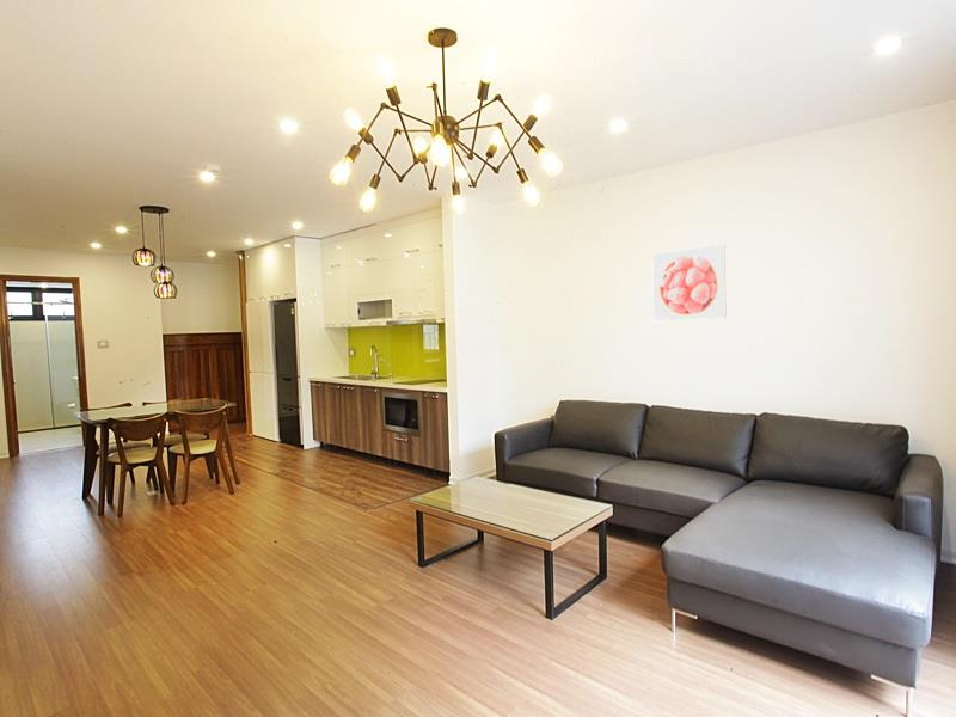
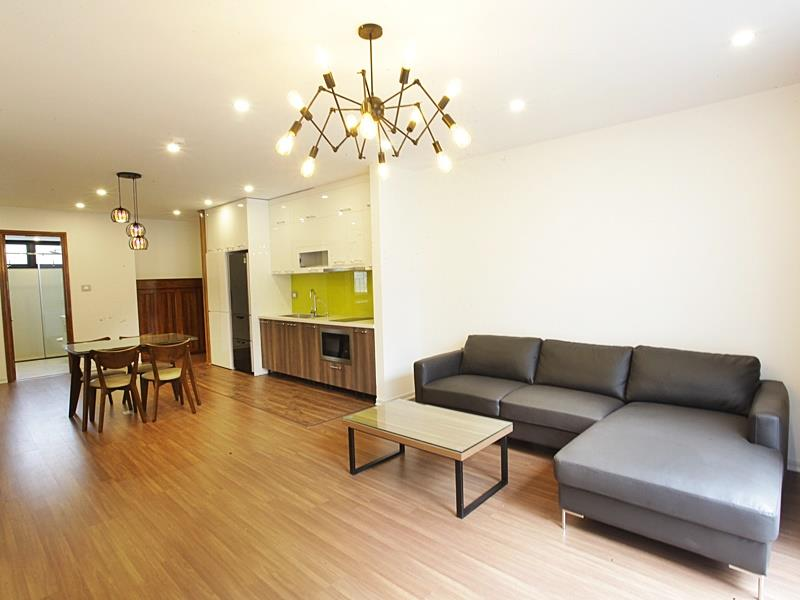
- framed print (687, 284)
